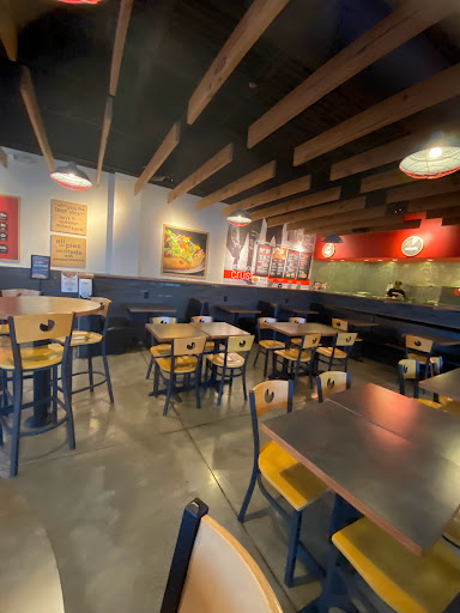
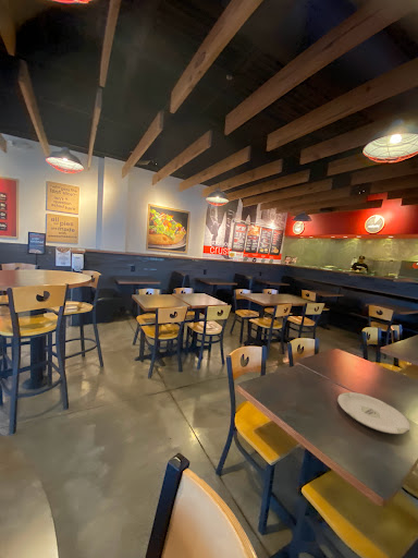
+ plate (370, 412)
